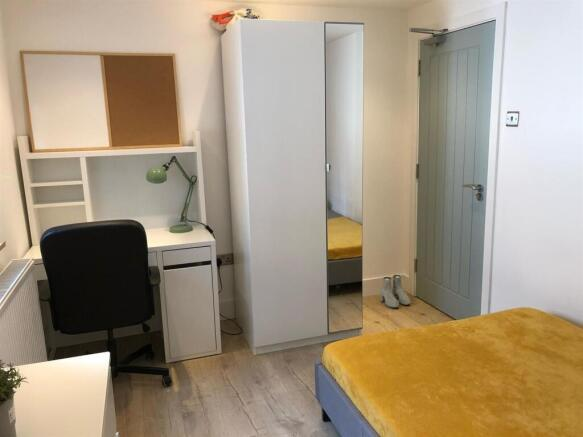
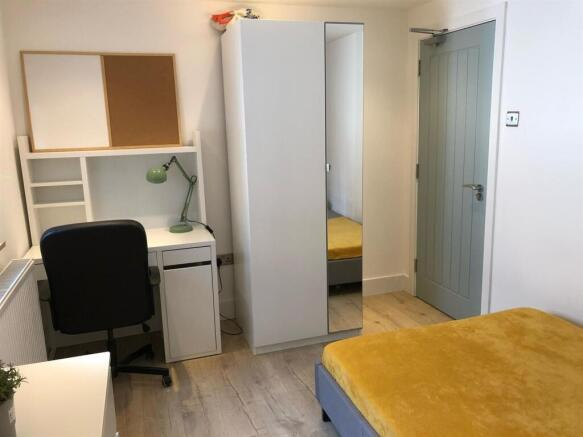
- boots (395, 290)
